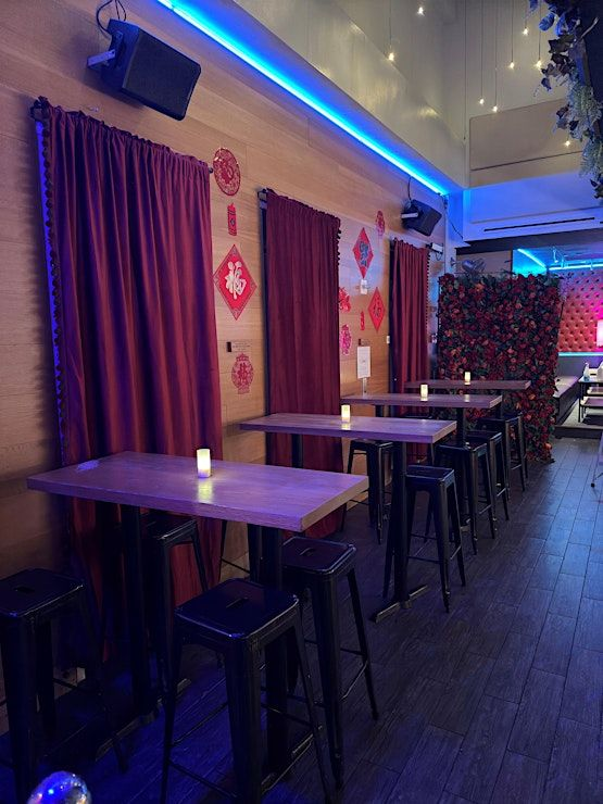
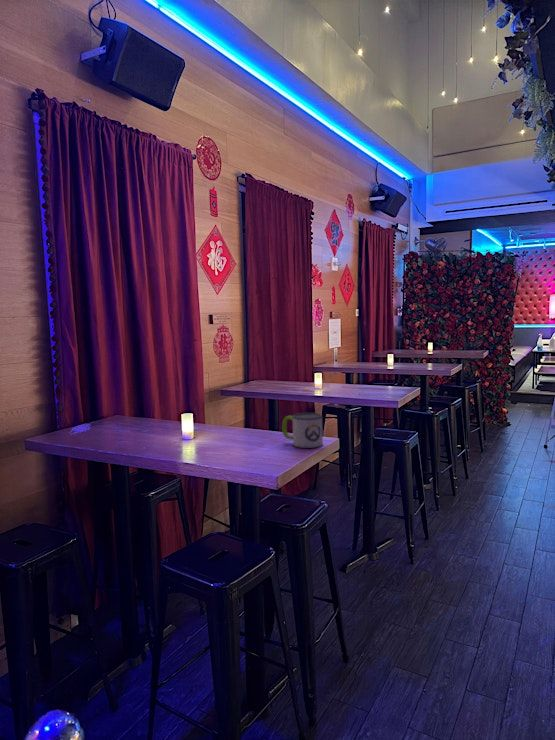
+ mug (302, 429)
